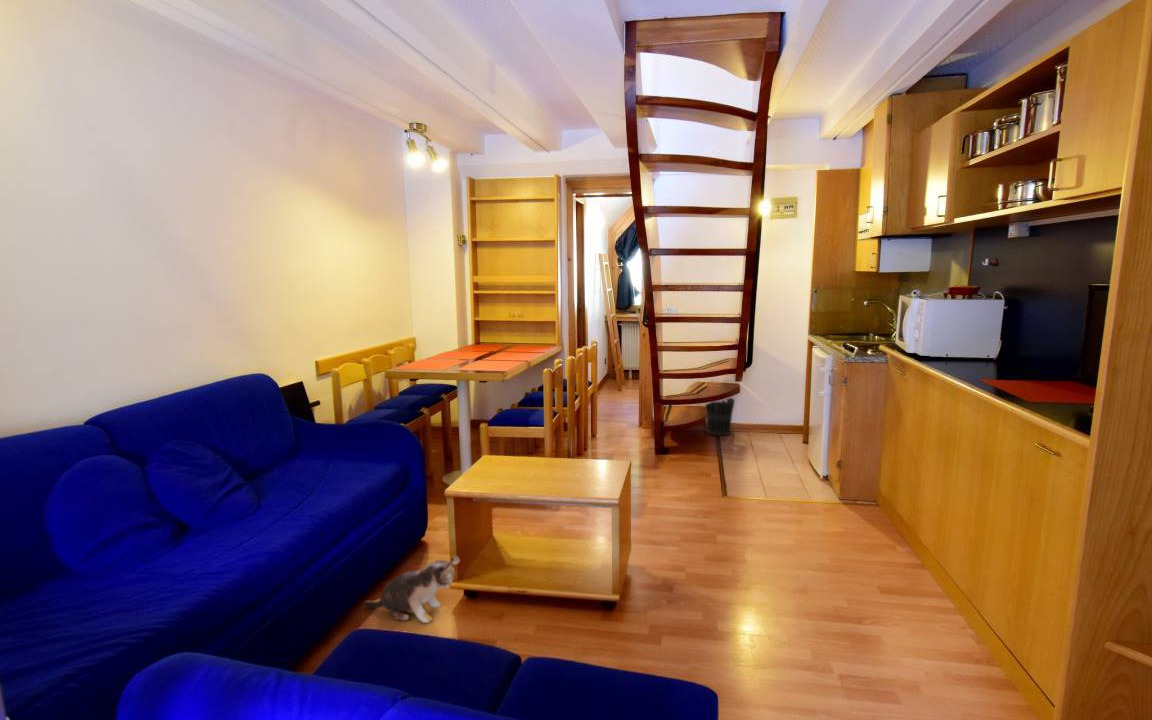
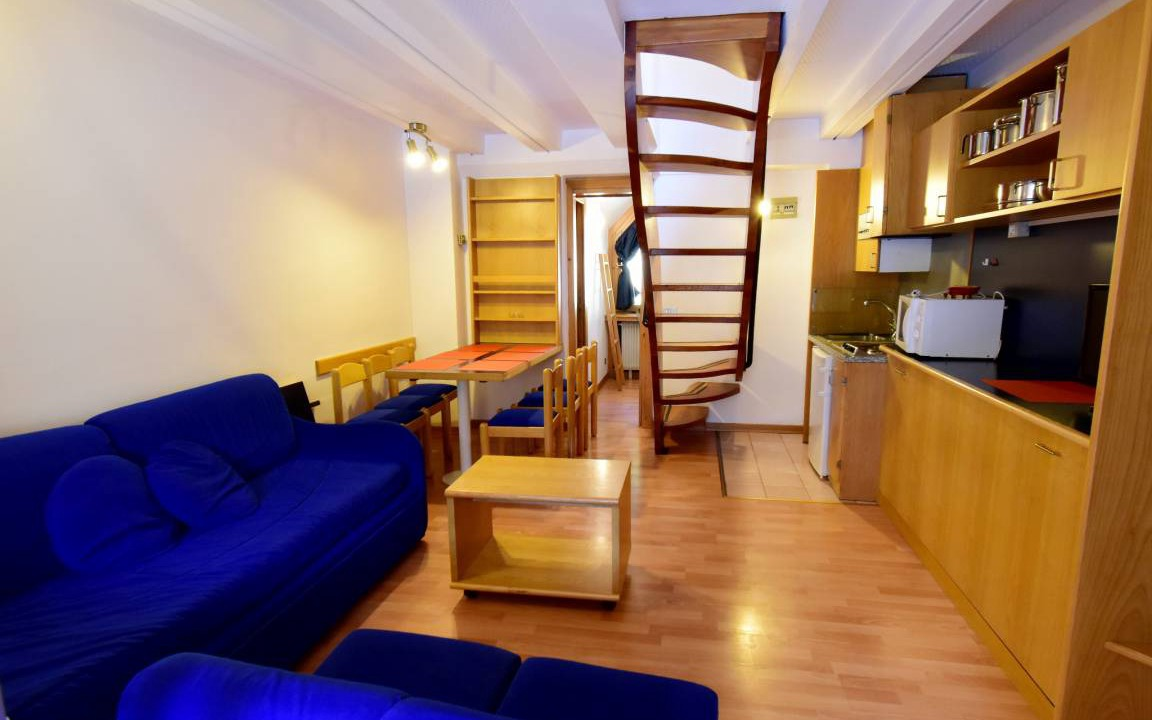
- plush toy (409, 584)
- wastebasket (719, 415)
